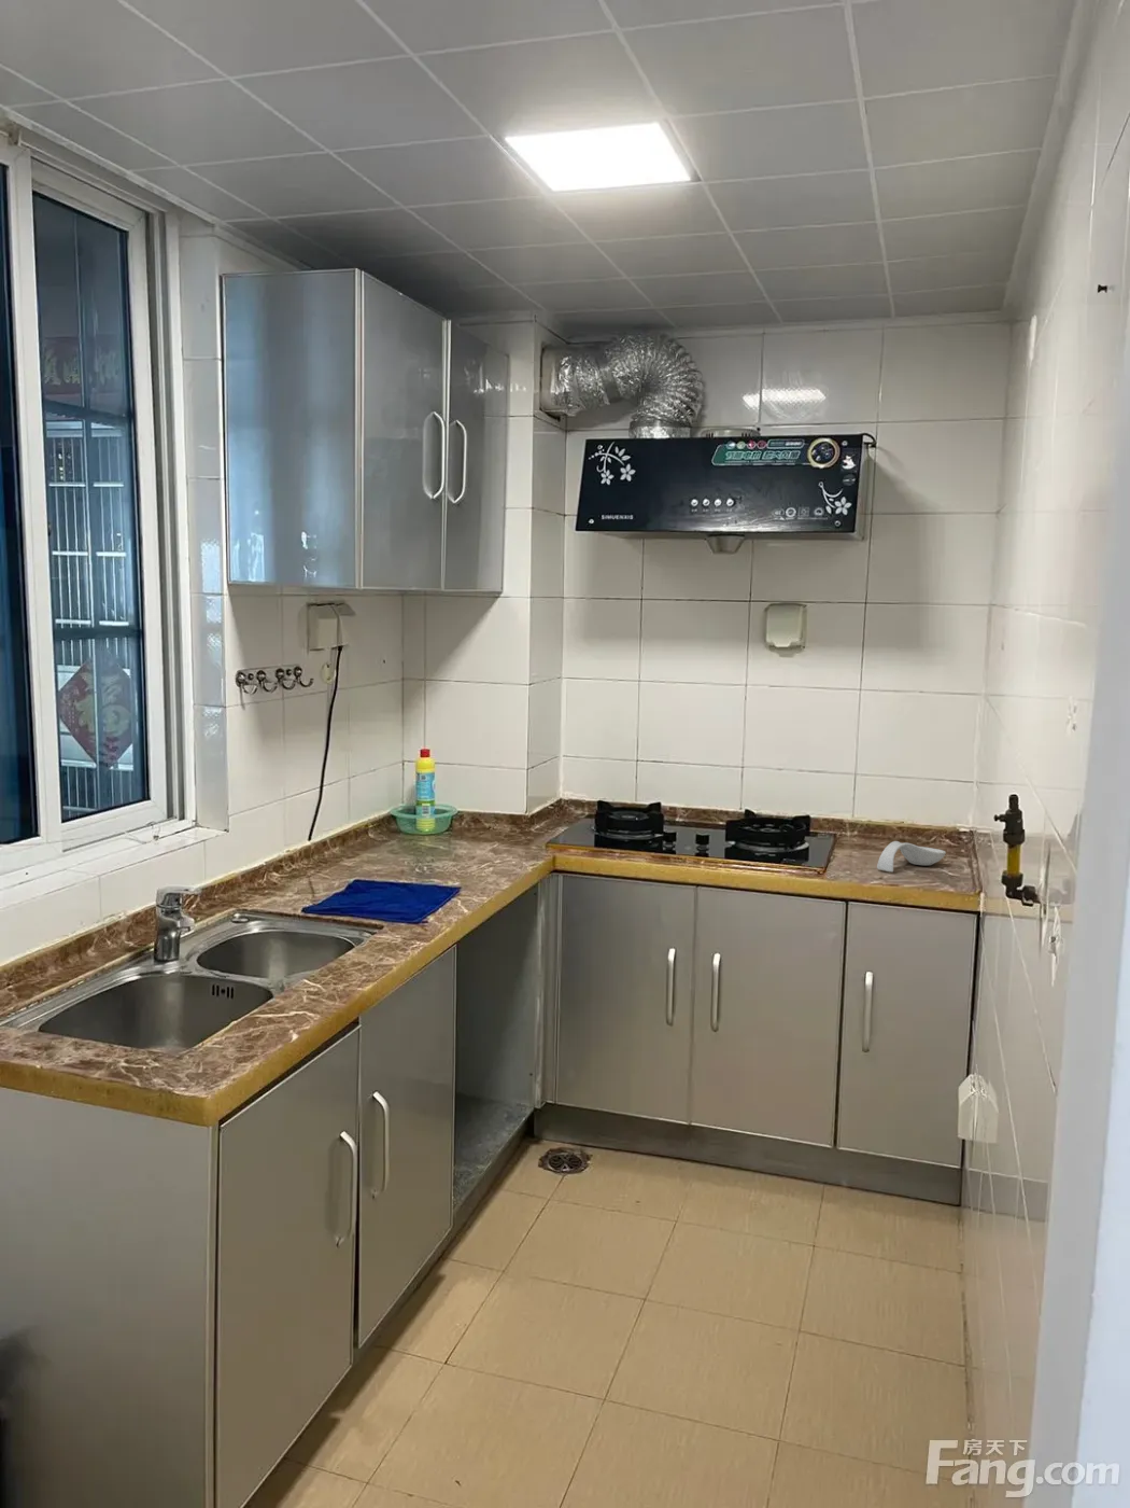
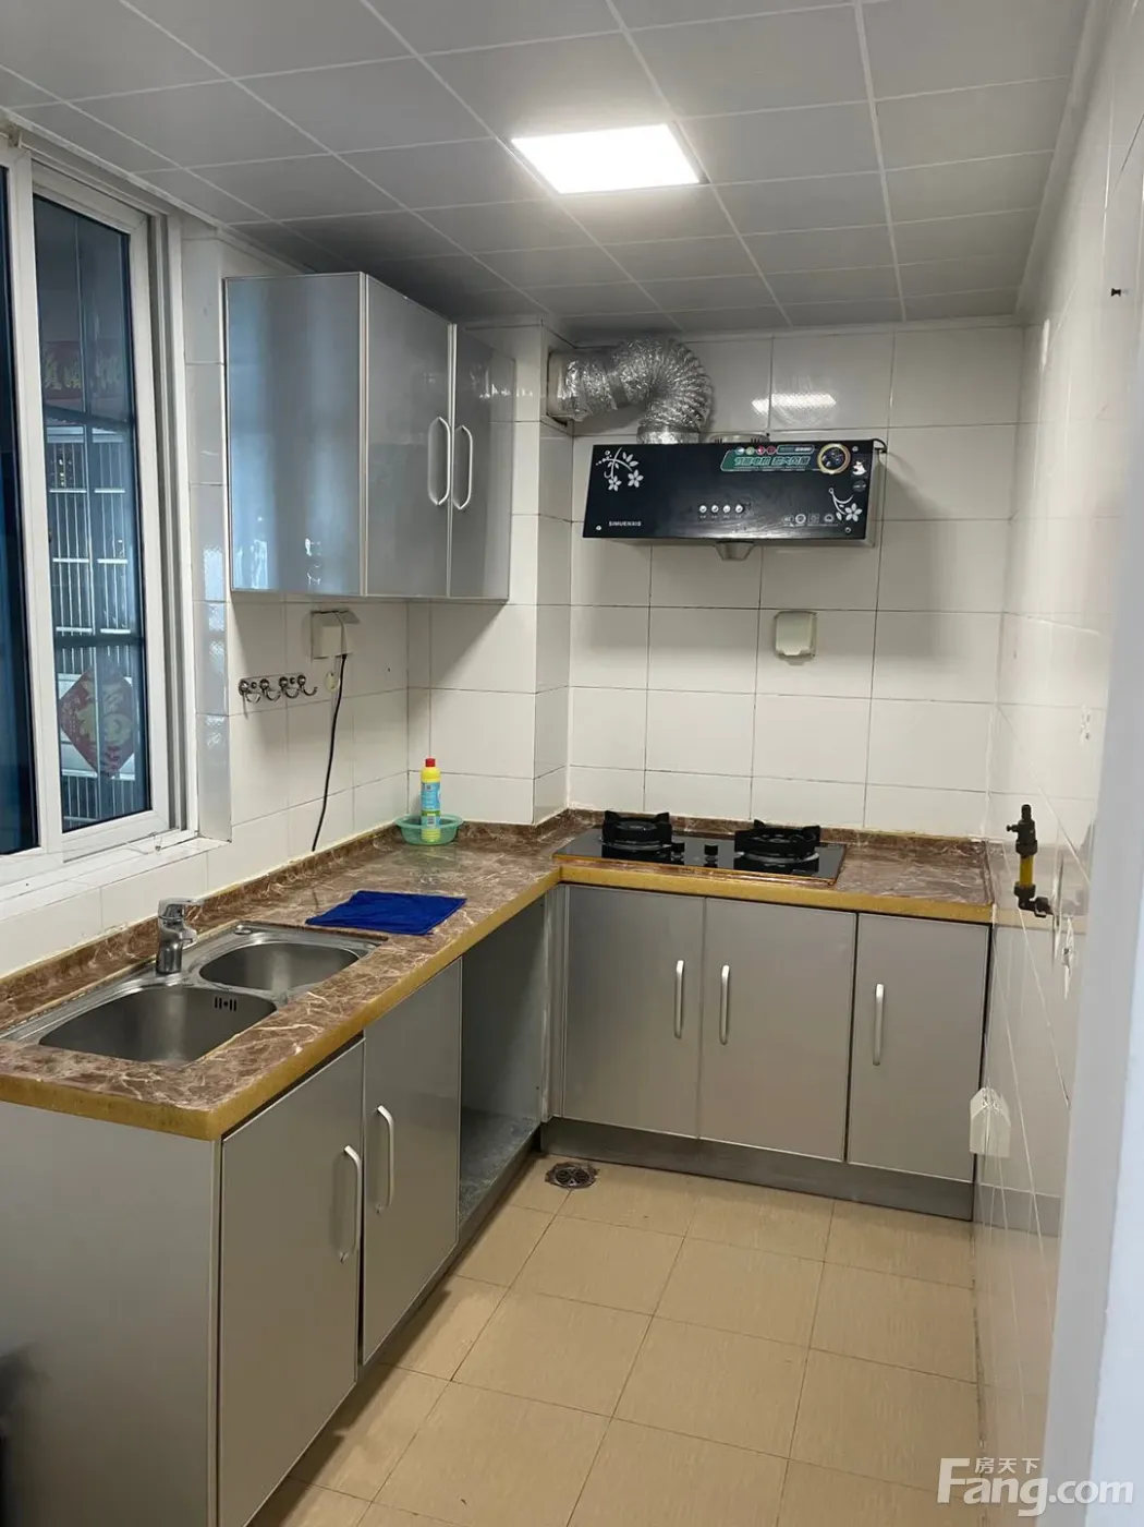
- spoon rest (910, 853)
